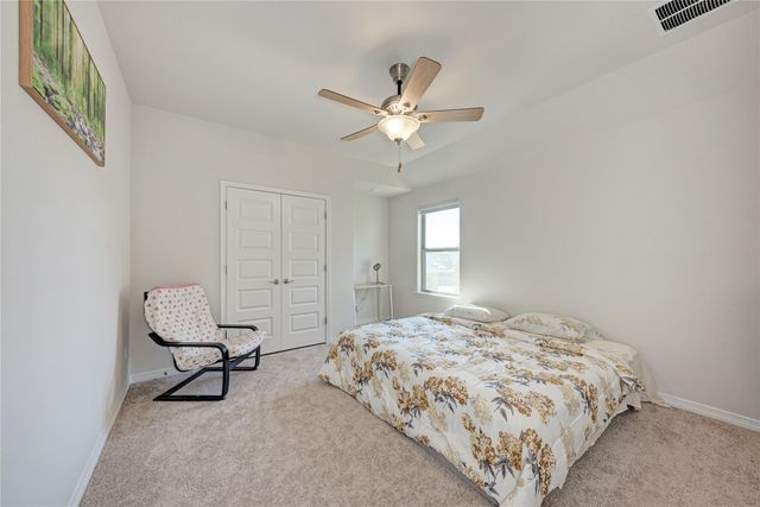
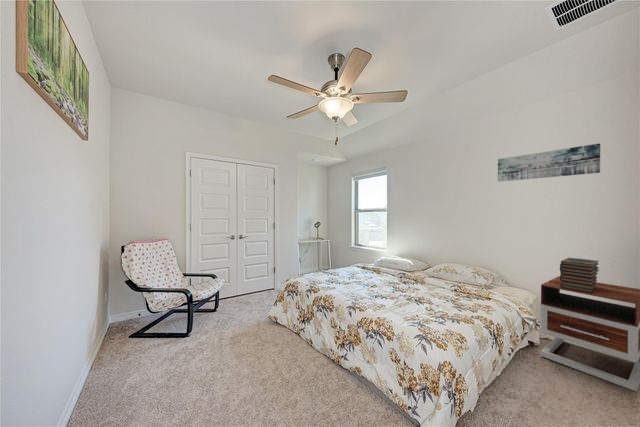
+ wall art (542, 165)
+ book stack (579, 273)
+ nightstand (590, 324)
